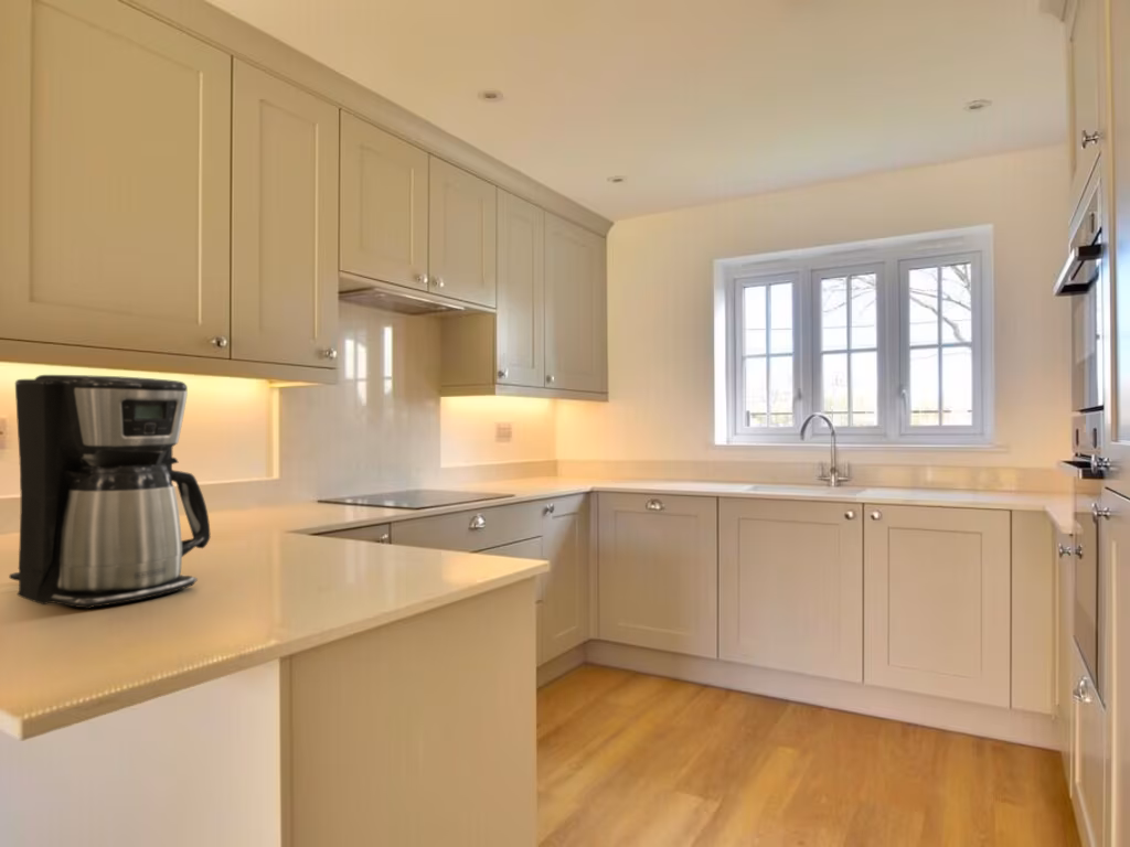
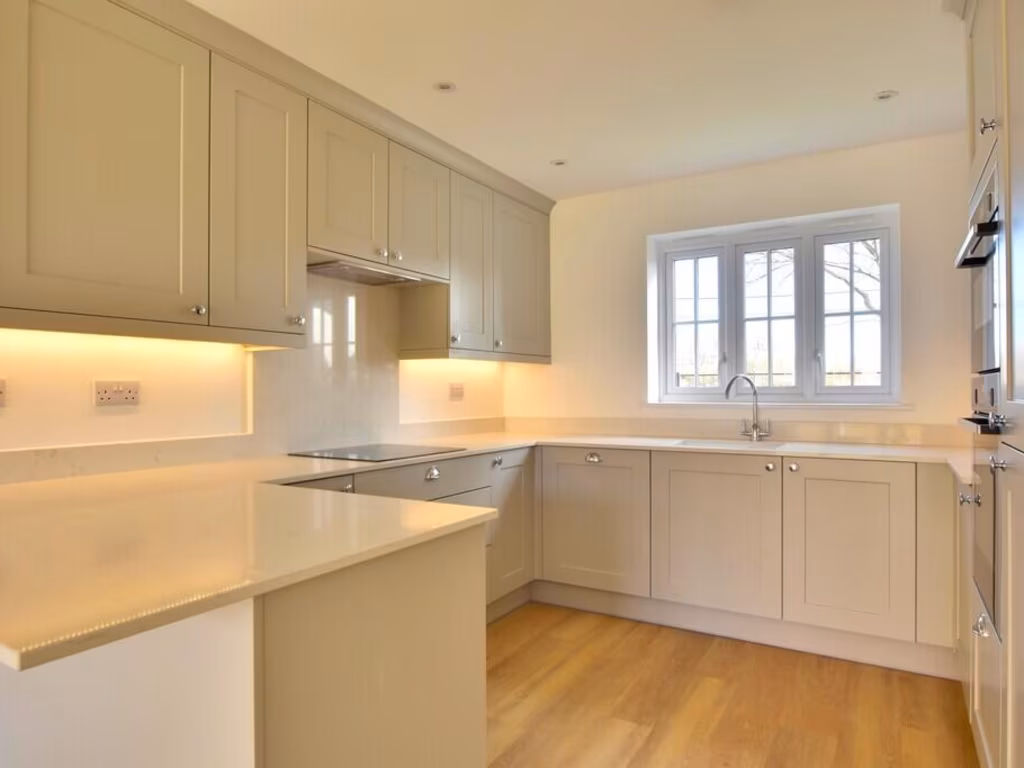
- coffee maker (115, 481)
